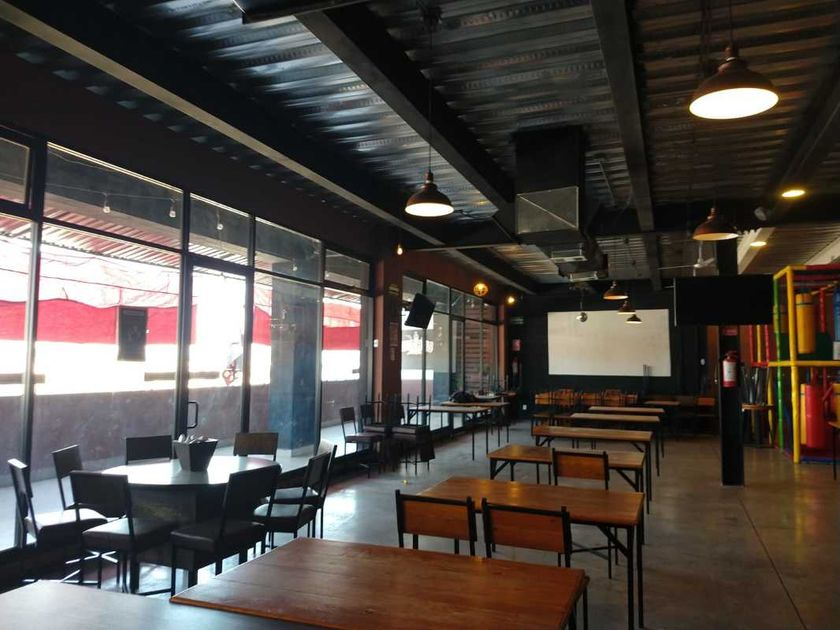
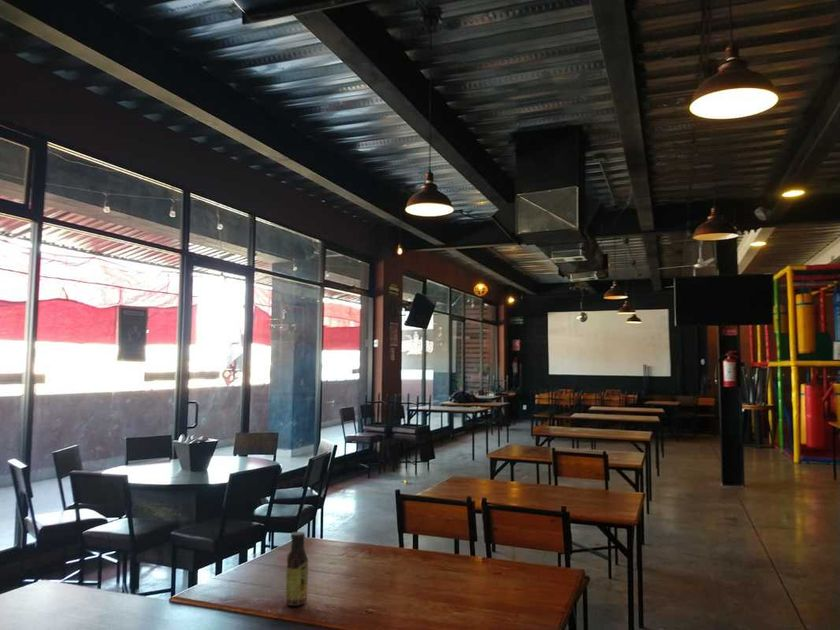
+ sauce bottle (297, 568)
